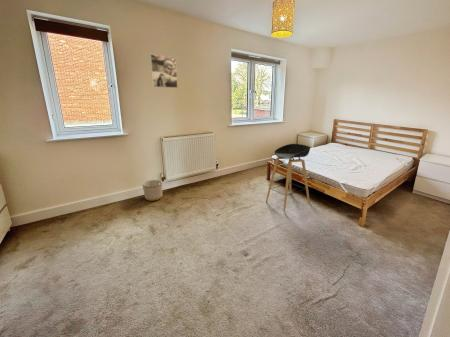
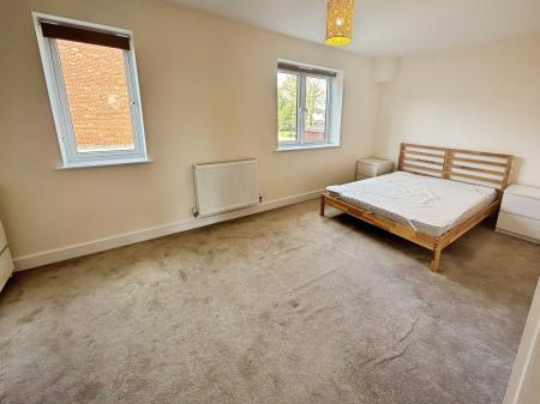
- stool (289, 175)
- planter (153, 190)
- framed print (164, 72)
